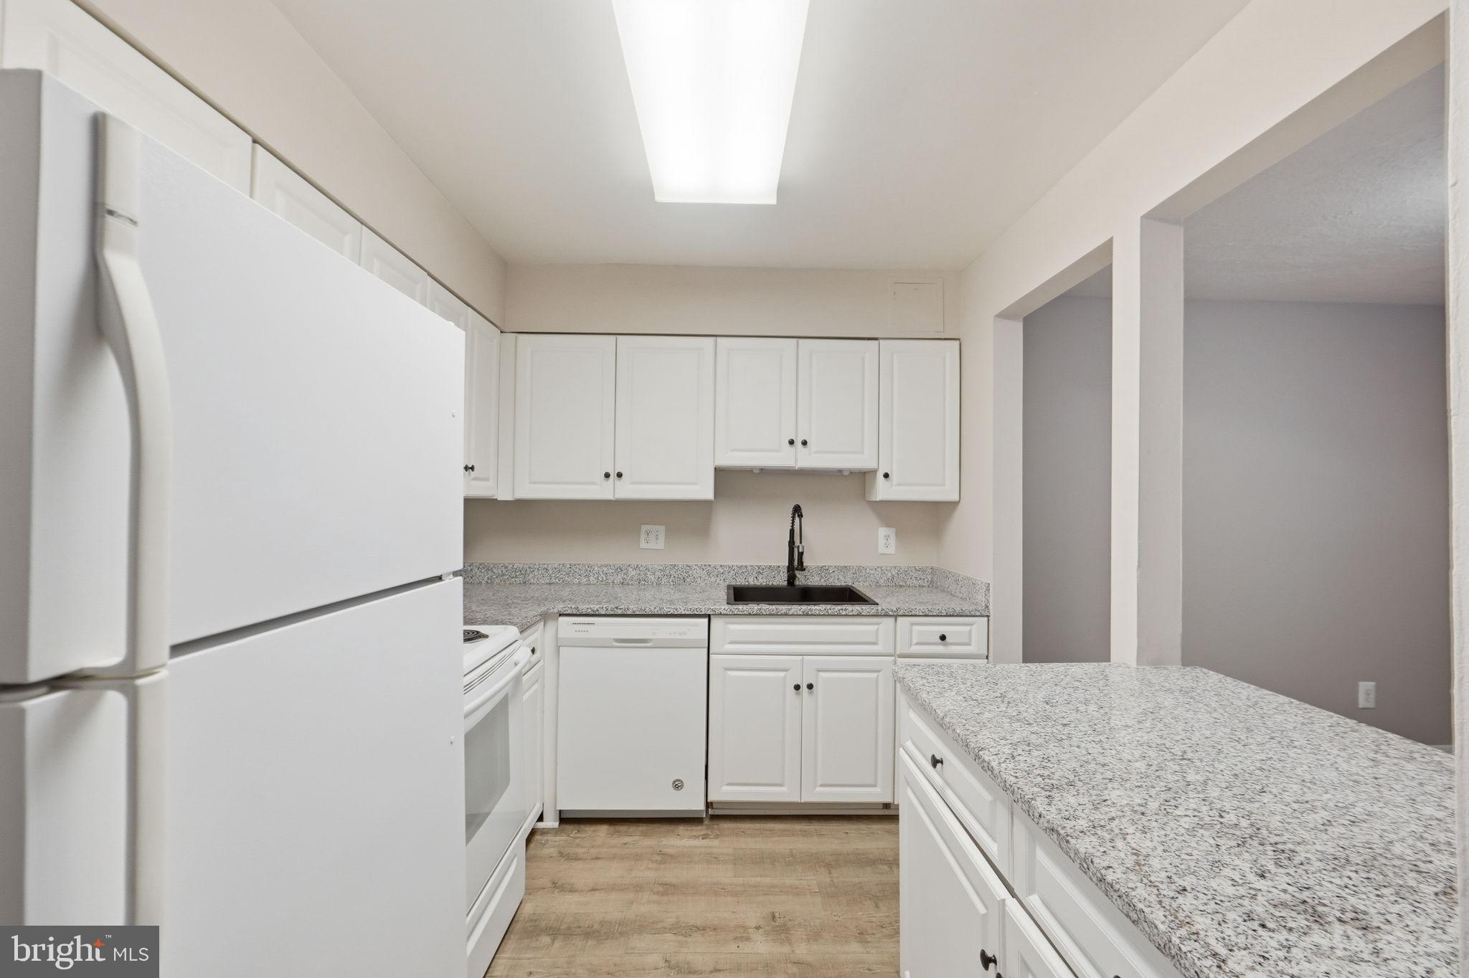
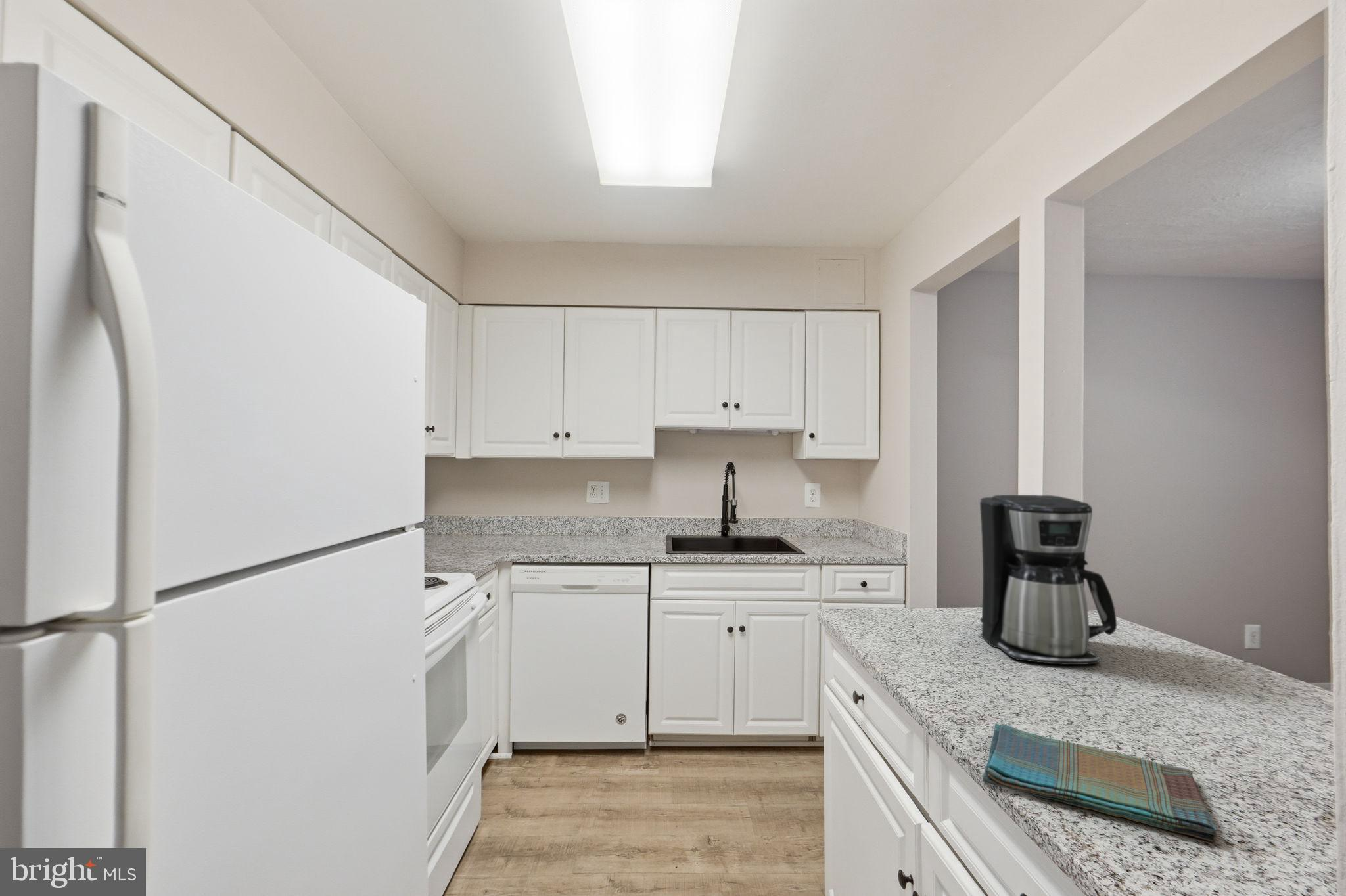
+ coffee maker (1042, 570)
+ dish towel (1087, 773)
